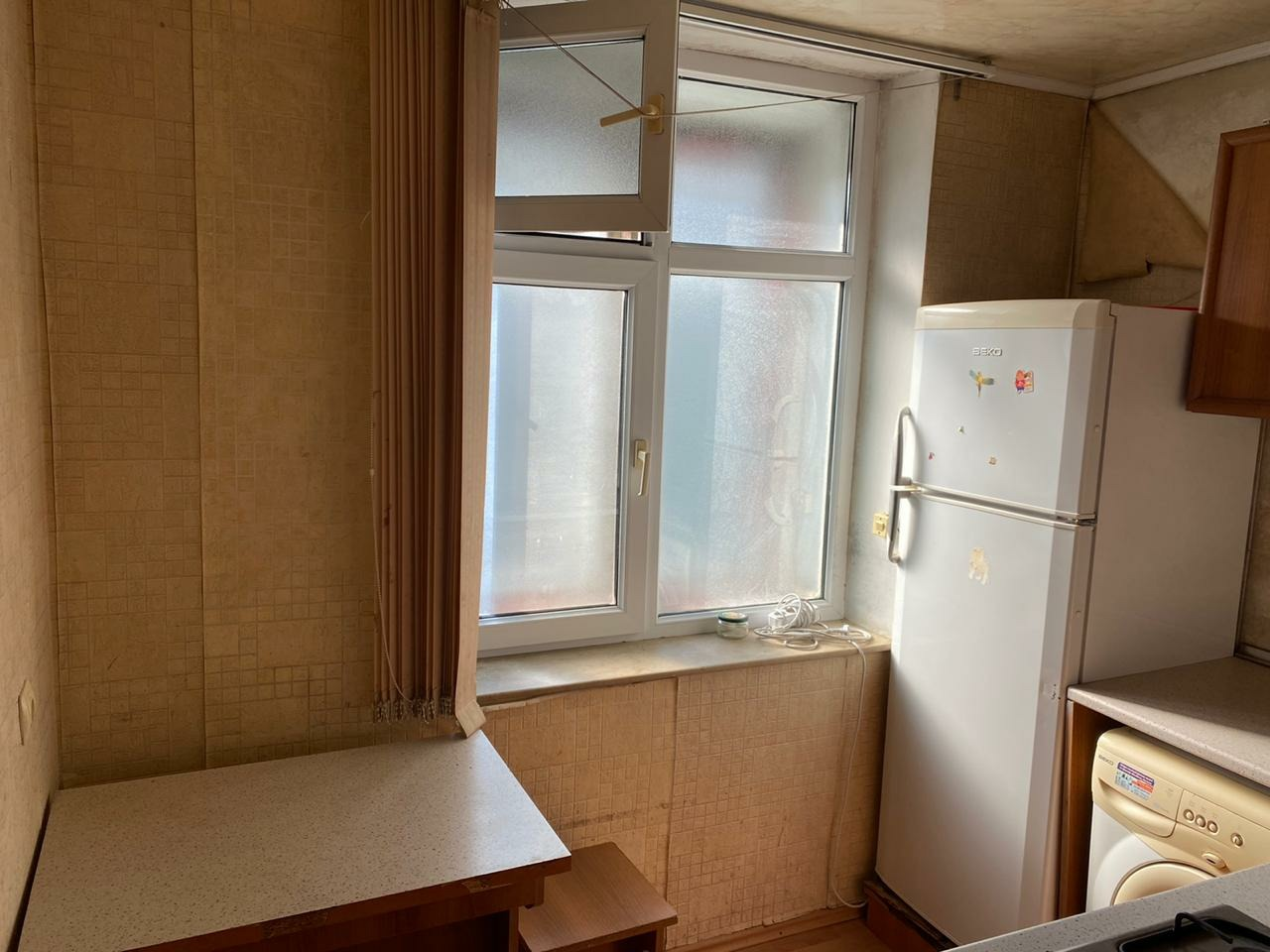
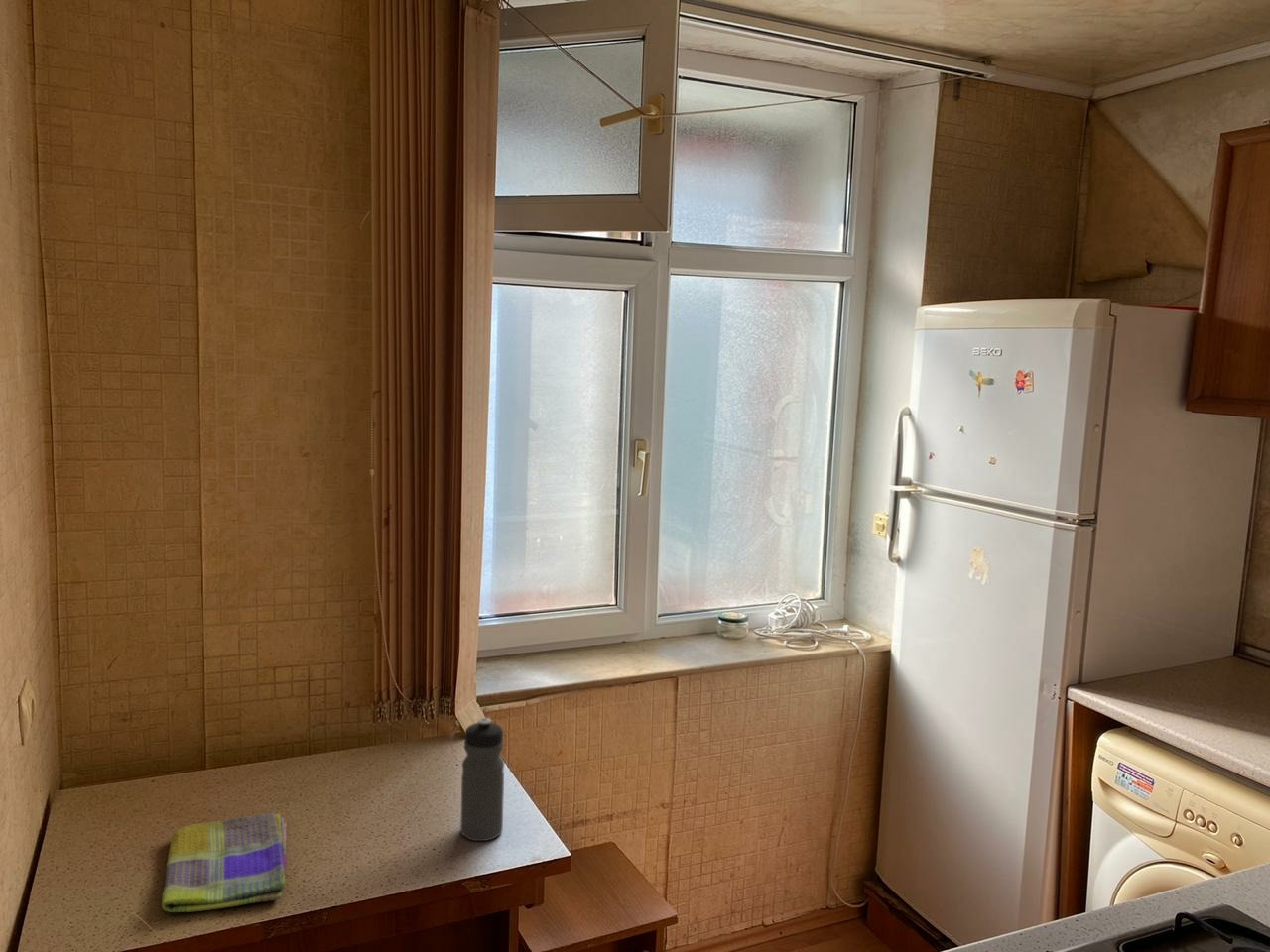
+ water bottle (482, 775)
+ dish towel (226, 859)
